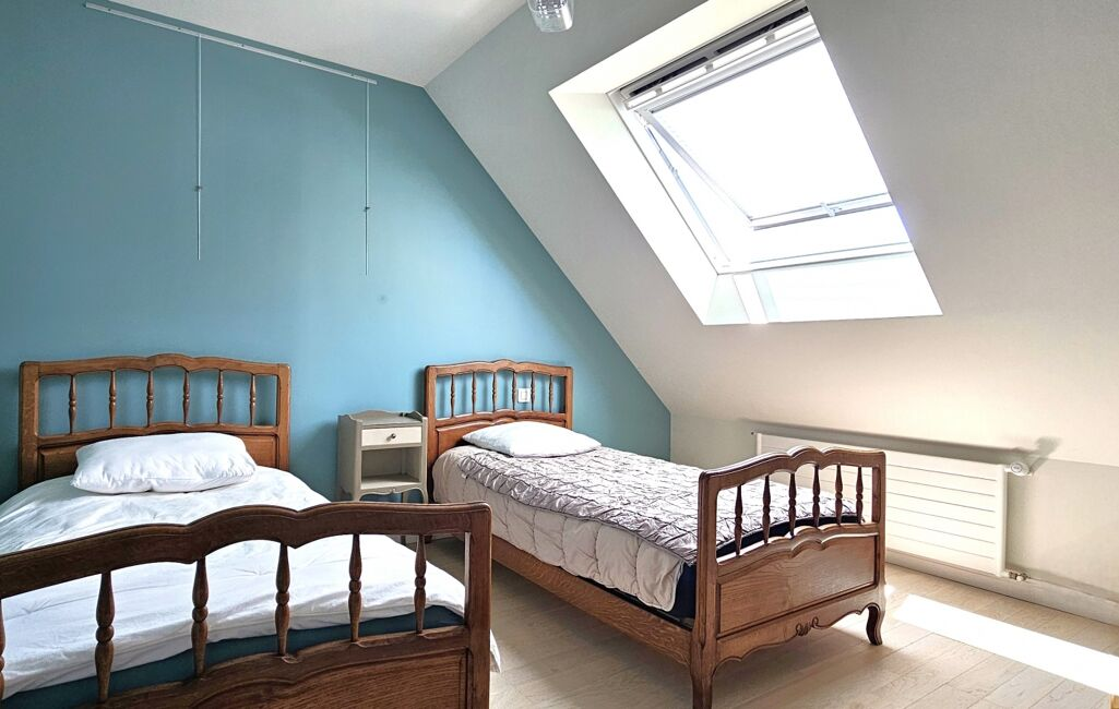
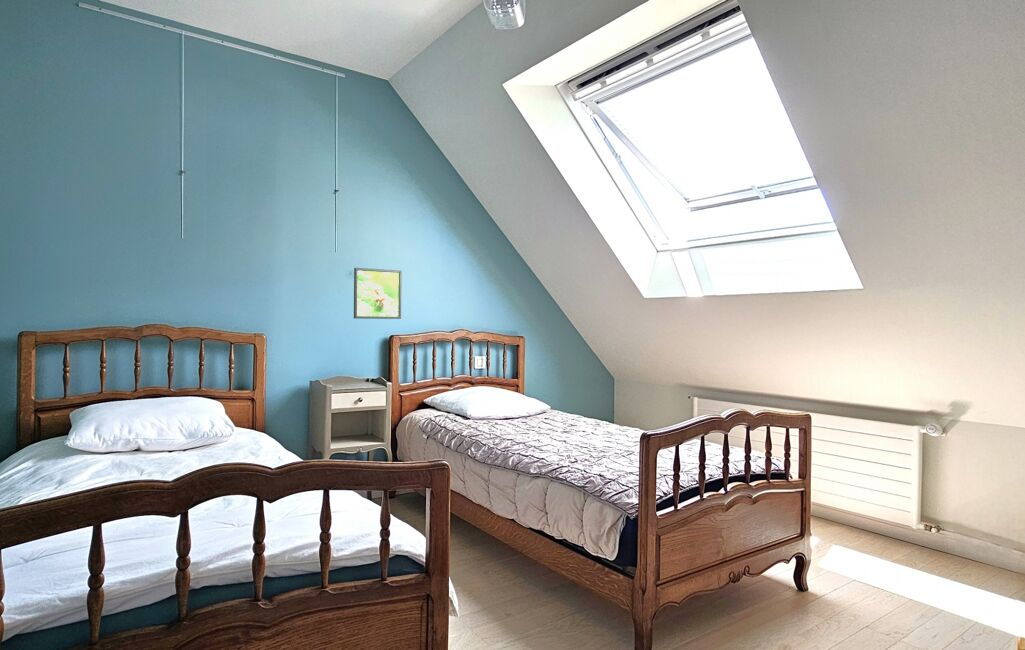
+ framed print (378, 293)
